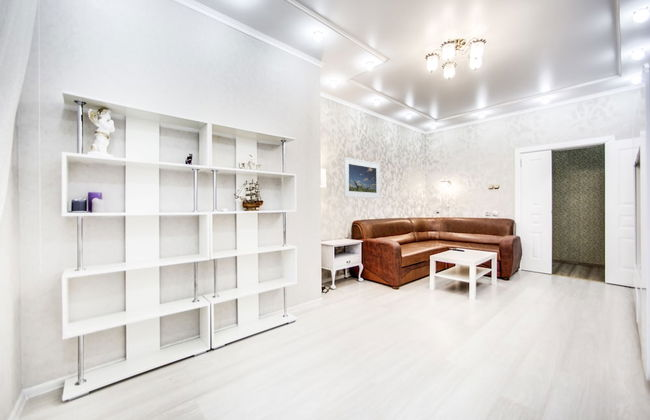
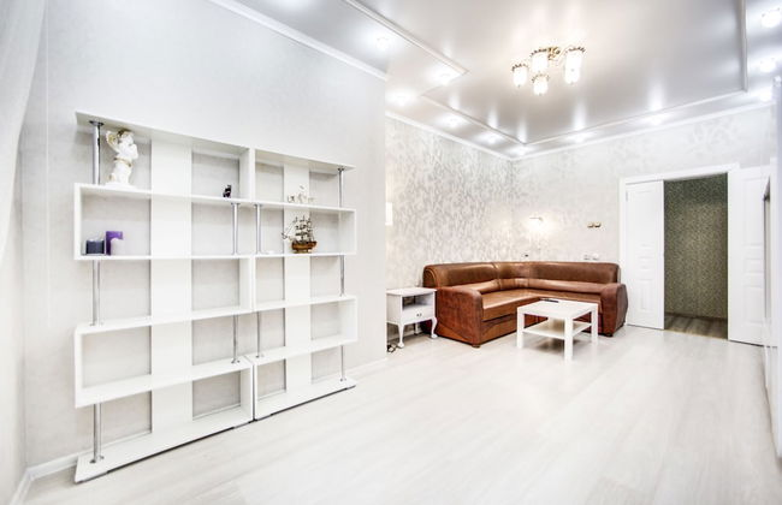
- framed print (363, 179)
